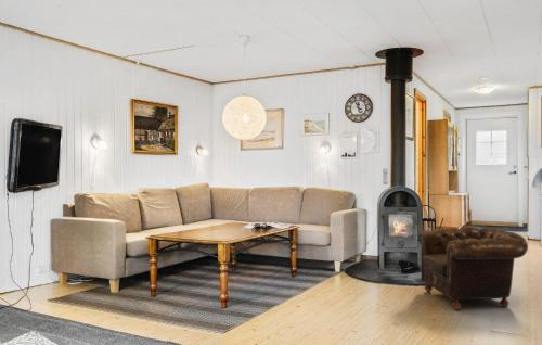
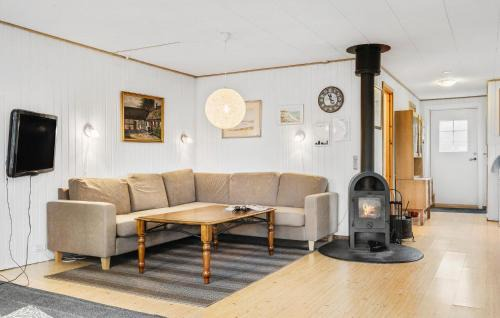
- armchair (474, 265)
